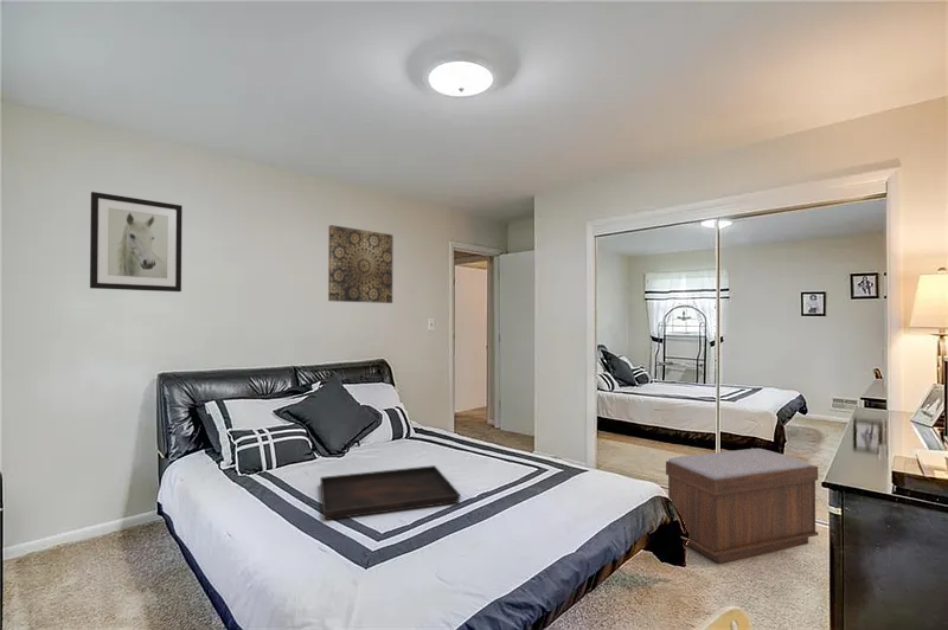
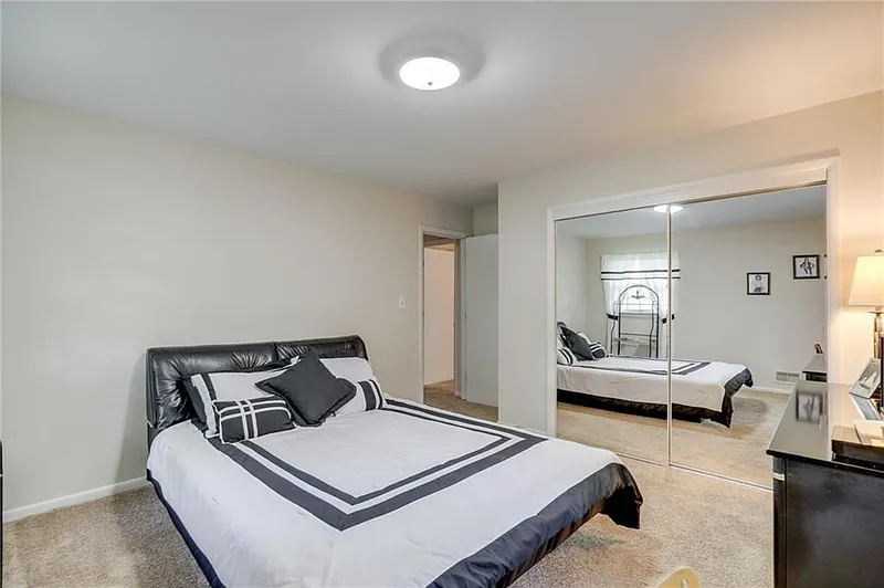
- serving tray (386, 489)
- wall art (137, 244)
- bench (739, 499)
- wall art (361, 265)
